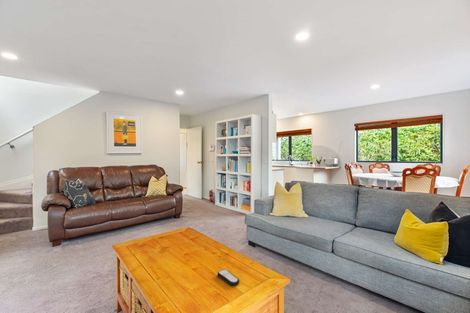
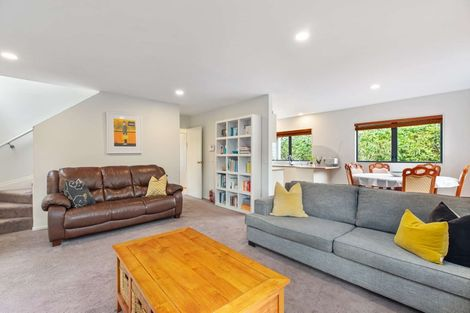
- remote control (228, 277)
